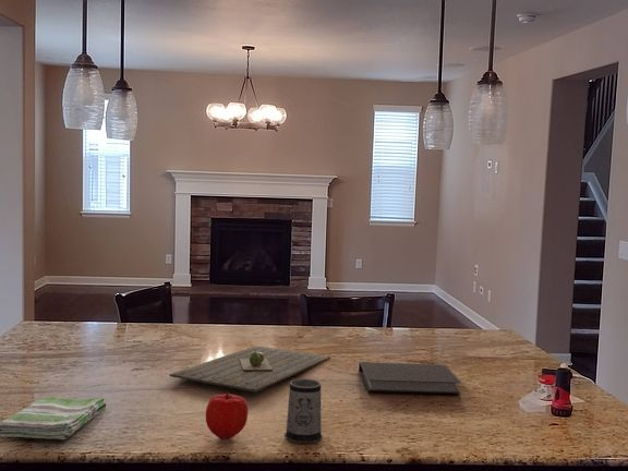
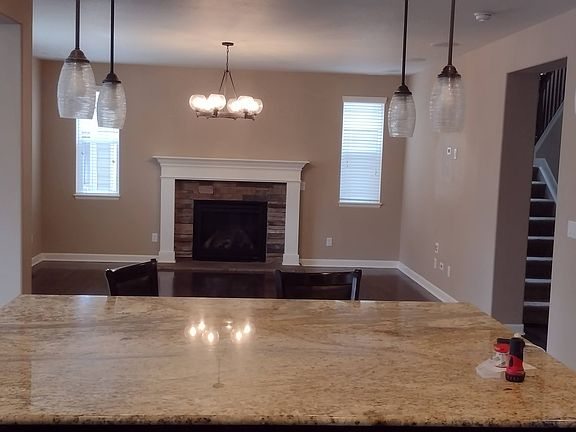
- cutting board (255, 358)
- mug (304, 407)
- notebook (407, 376)
- fruit (227, 414)
- dish towel (51, 413)
